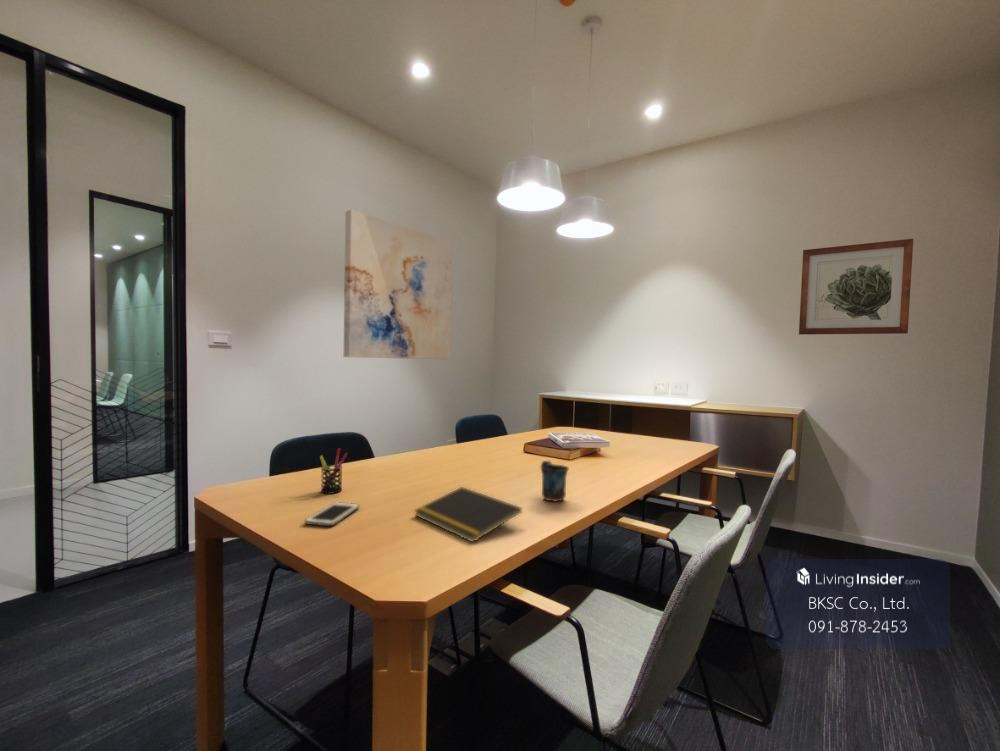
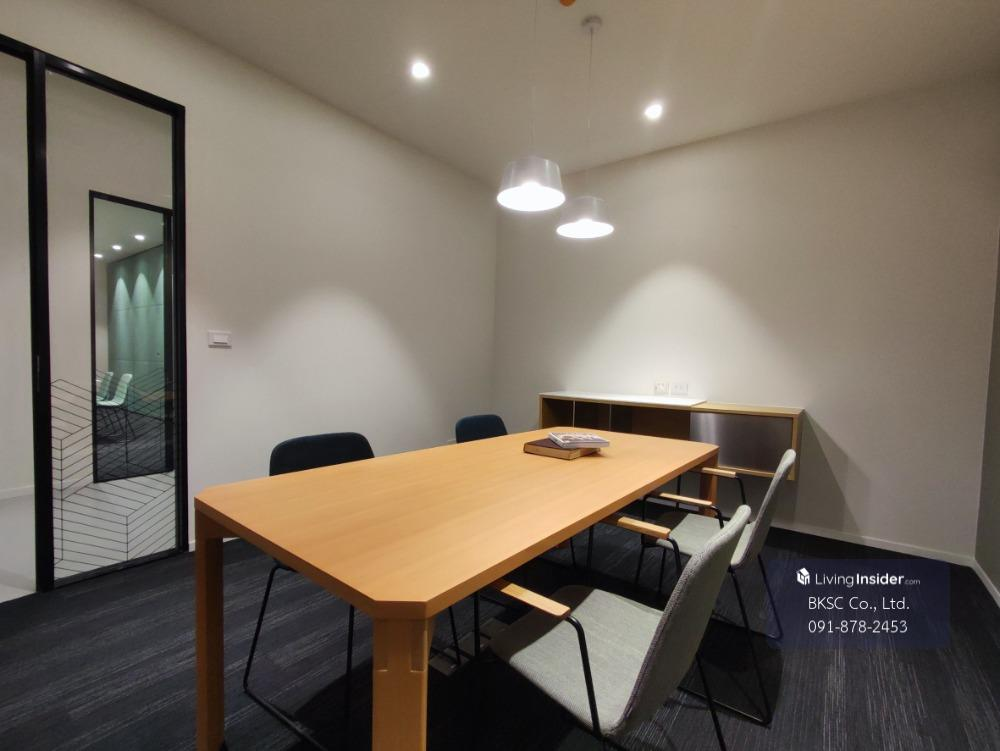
- wall art (403, 293)
- notepad (466, 511)
- pen holder (330, 470)
- wall art (852, 289)
- mug (554, 480)
- cell phone (333, 513)
